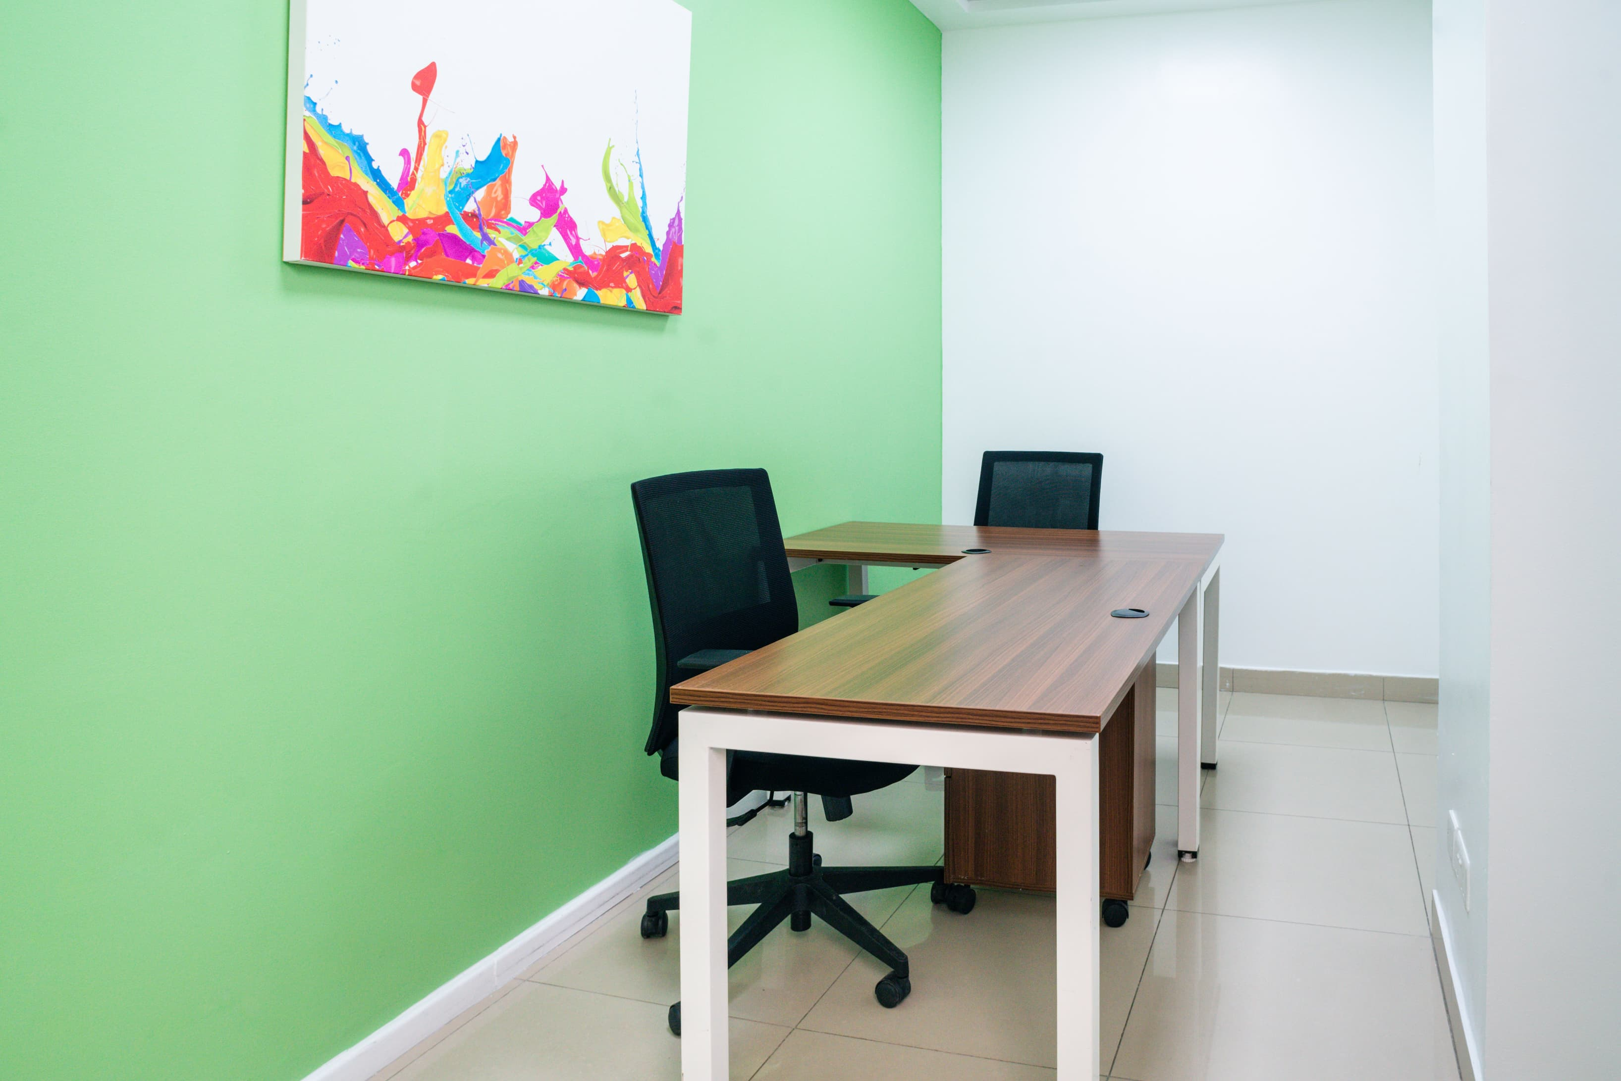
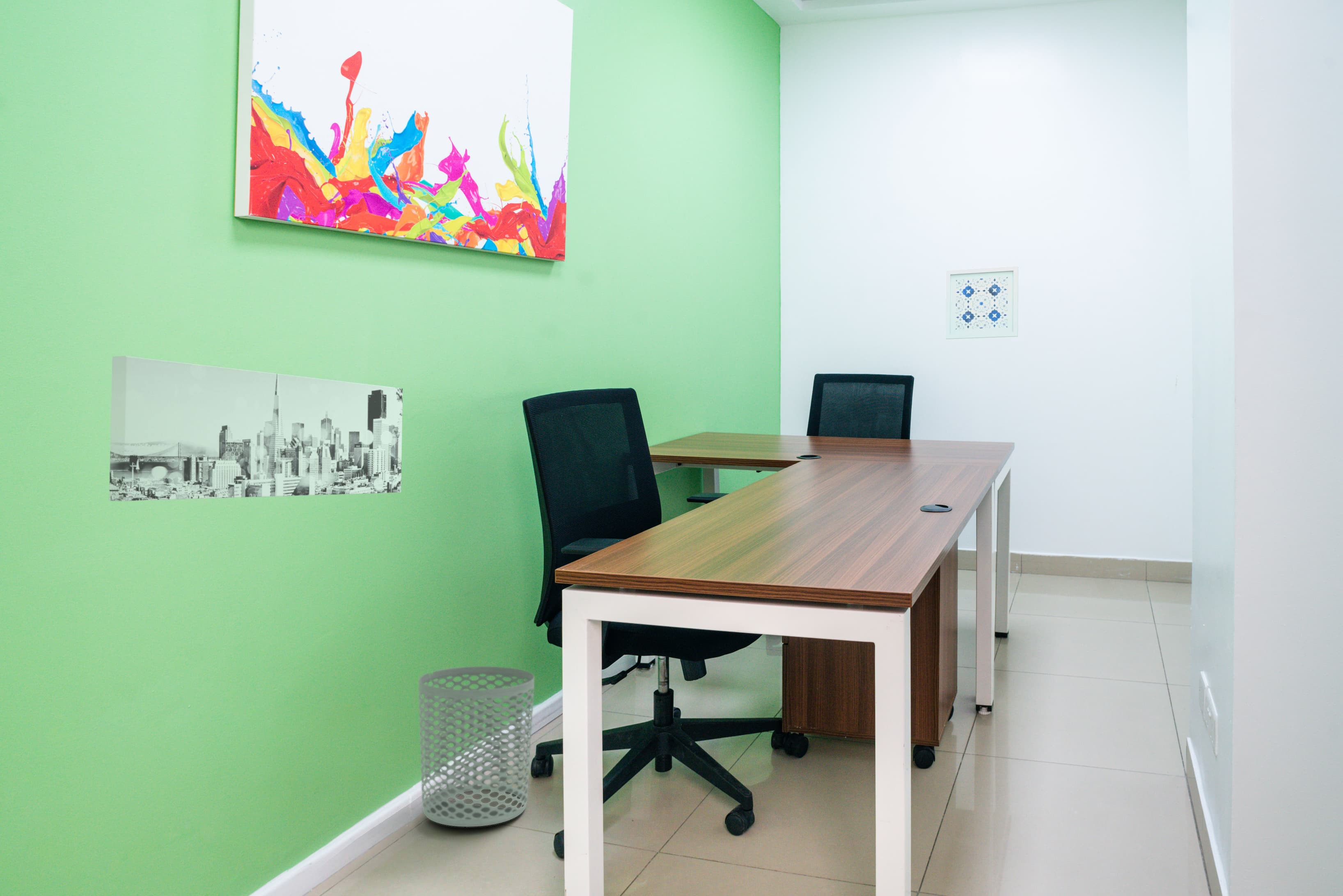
+ wall art (280, 435)
+ waste bin (476, 744)
+ wall art (981, 303)
